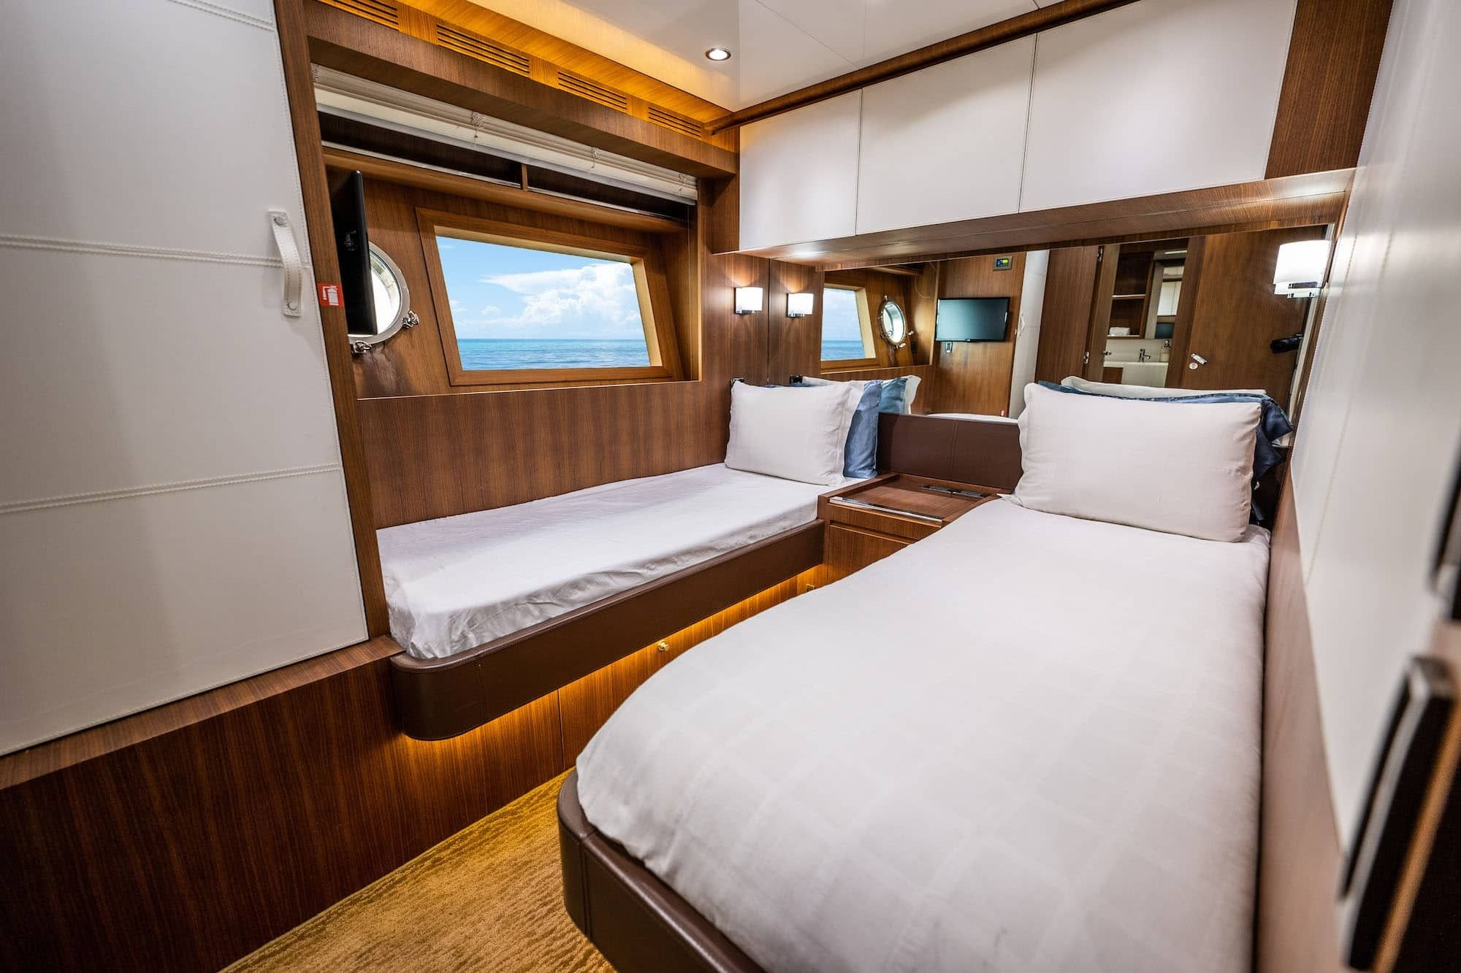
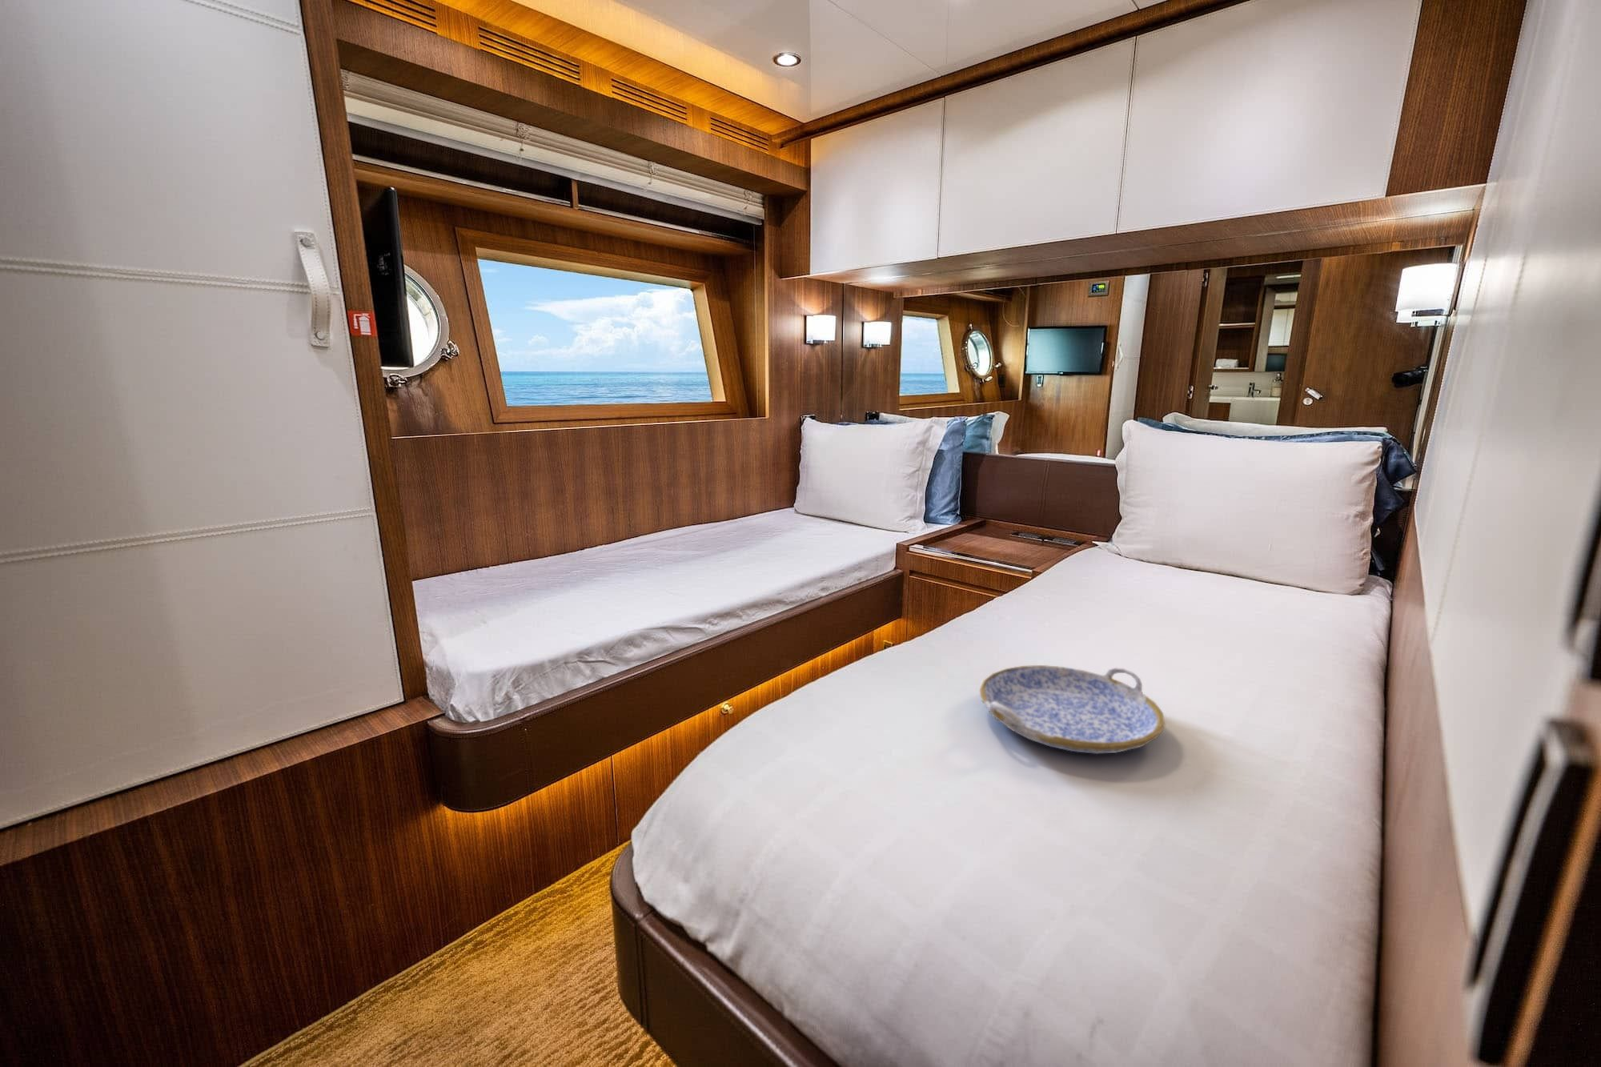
+ serving tray (1067, 703)
